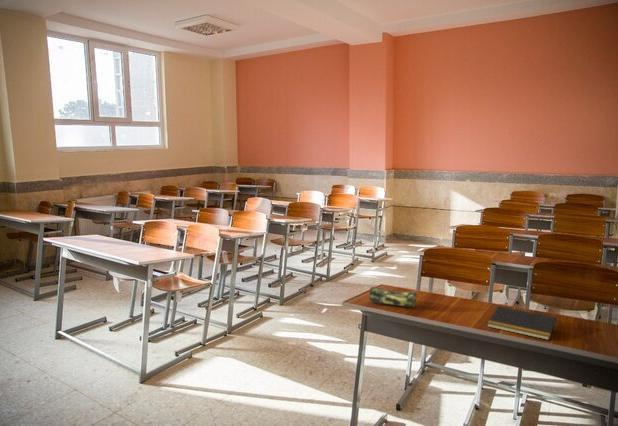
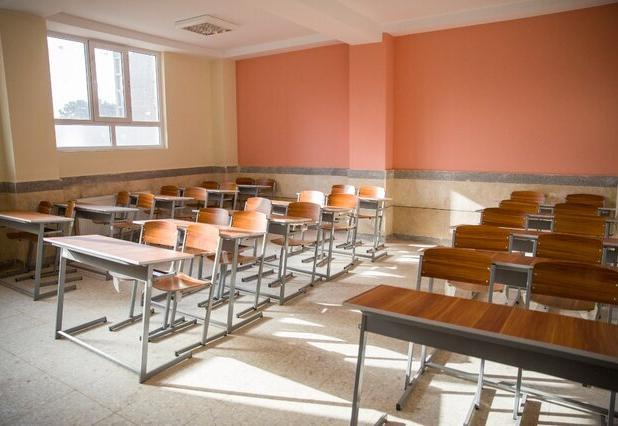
- pencil case (393, 297)
- notepad (521, 321)
